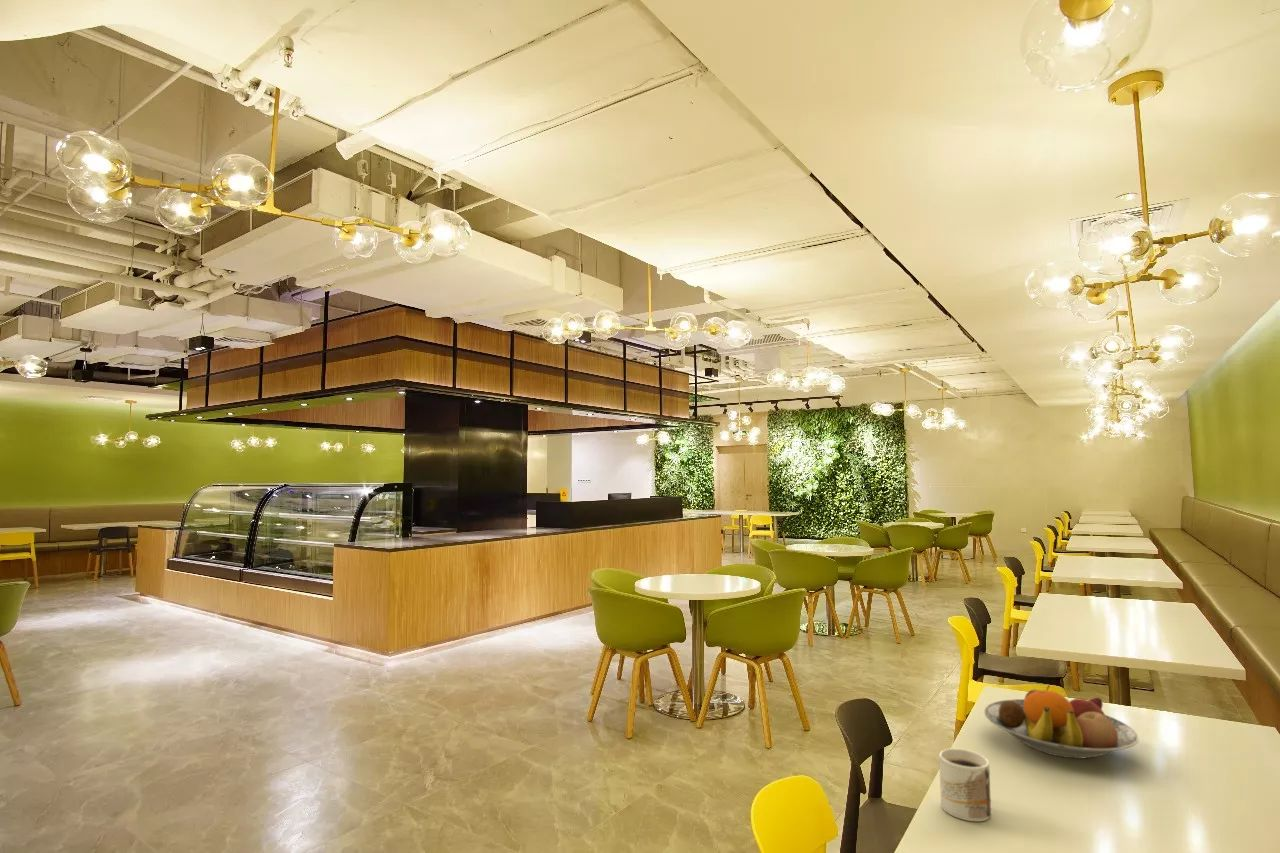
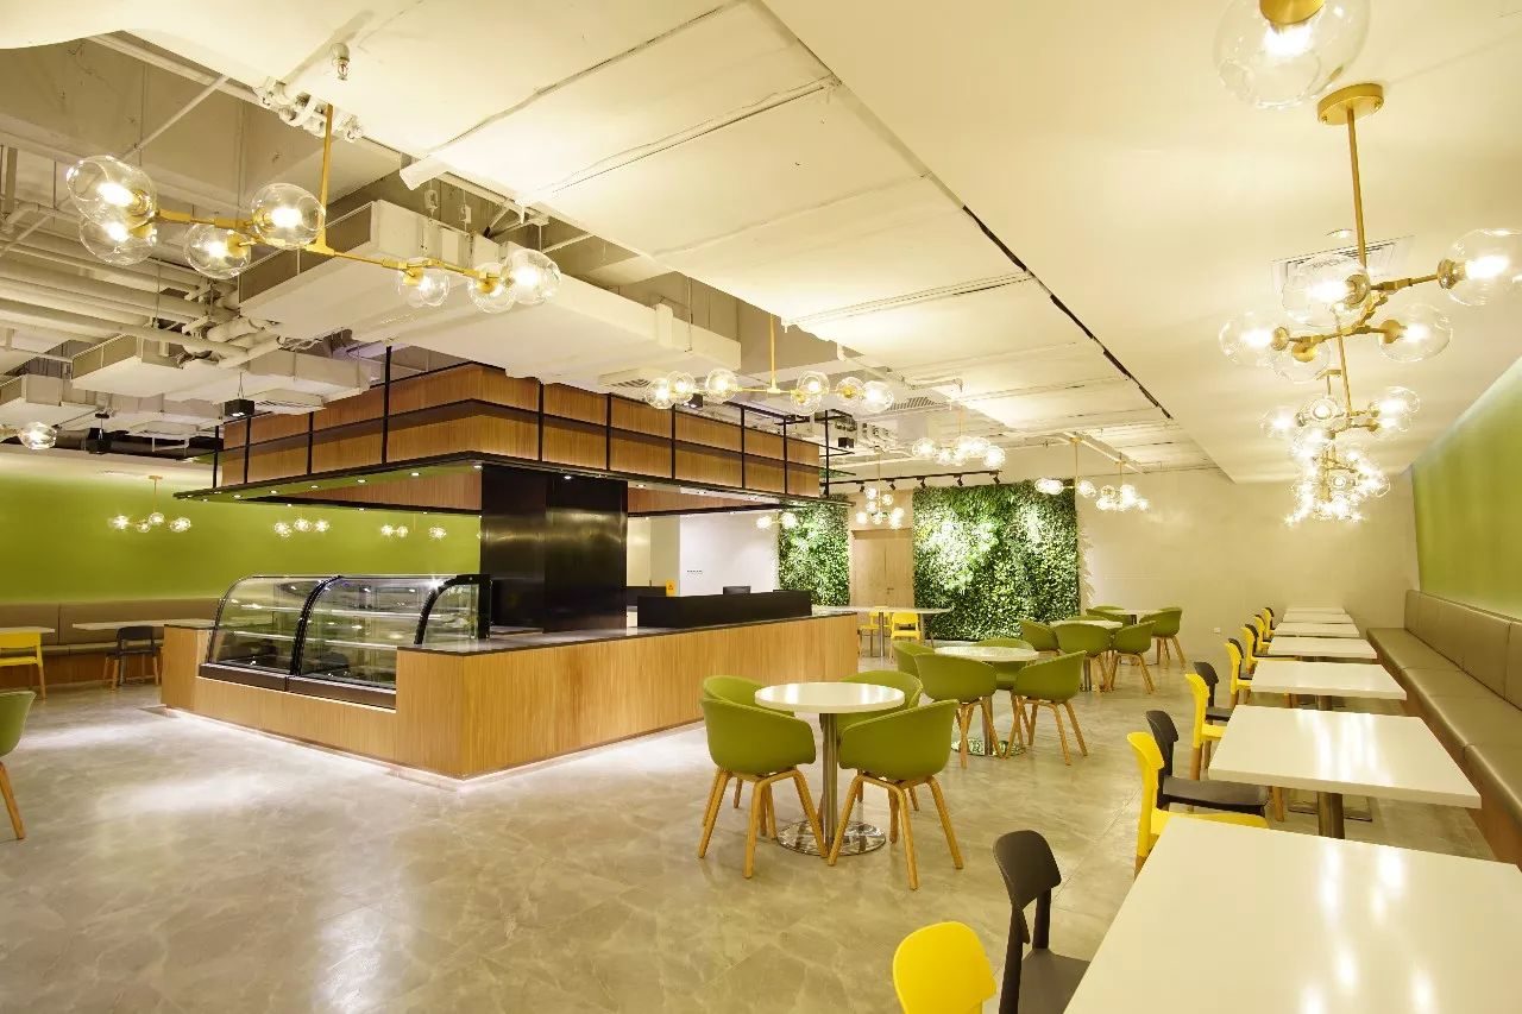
- mug (967, 782)
- fruit bowl (1057, 716)
